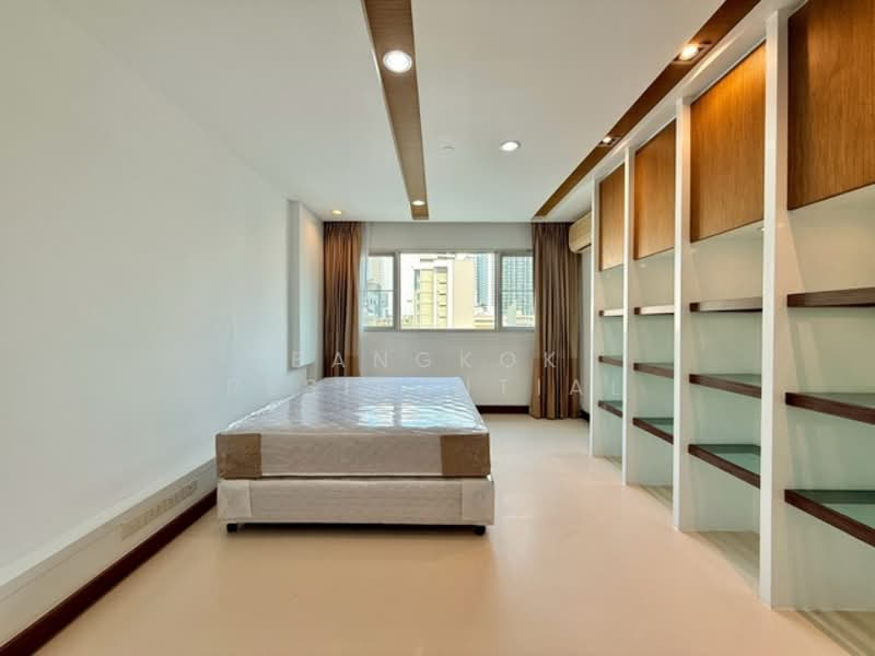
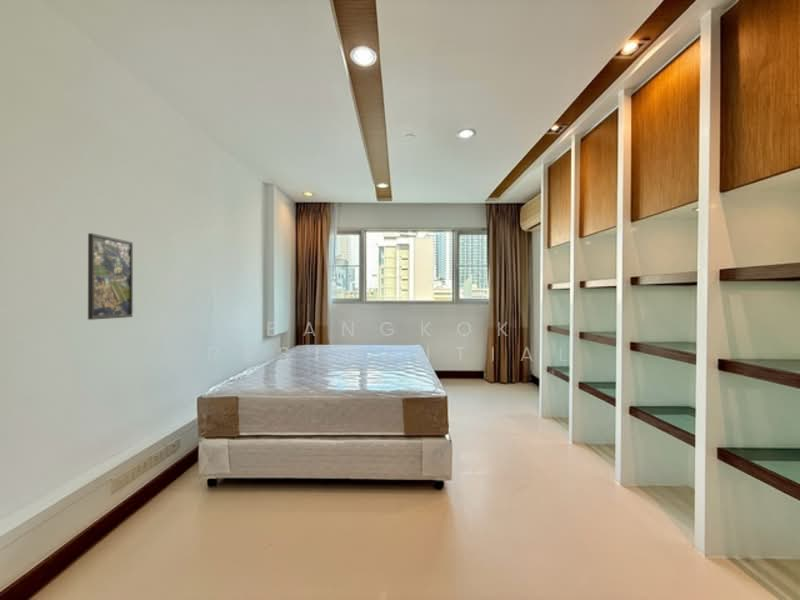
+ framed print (111, 278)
